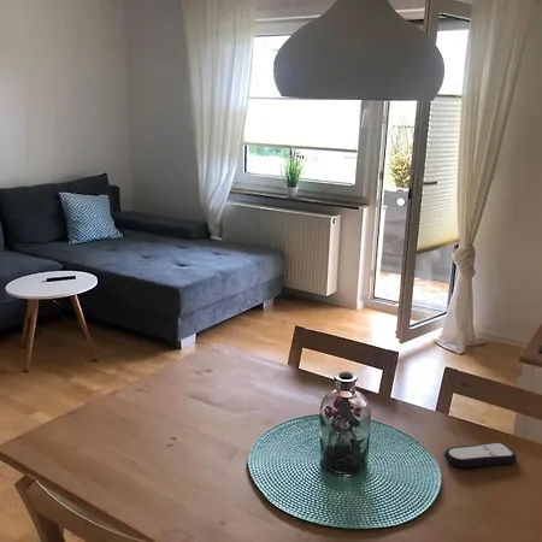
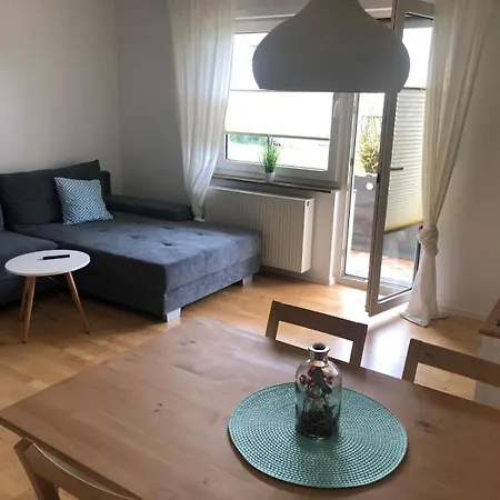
- remote control (479, 454)
